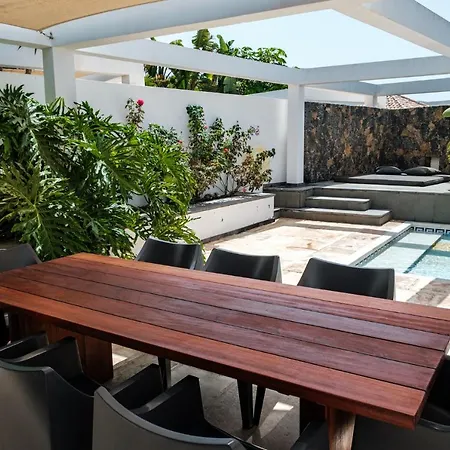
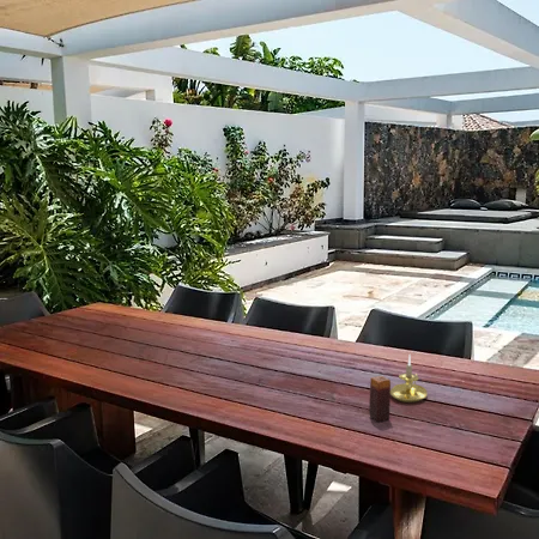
+ candle (380, 398)
+ candle holder (410, 374)
